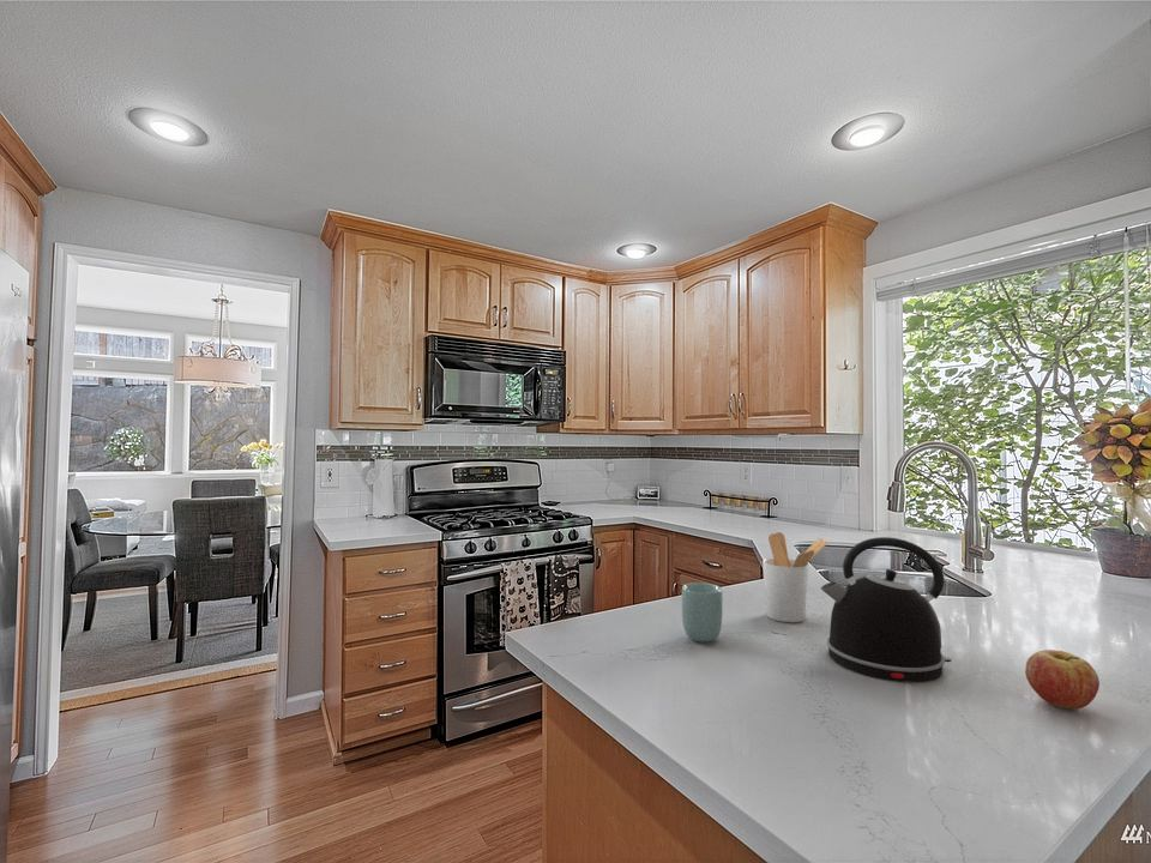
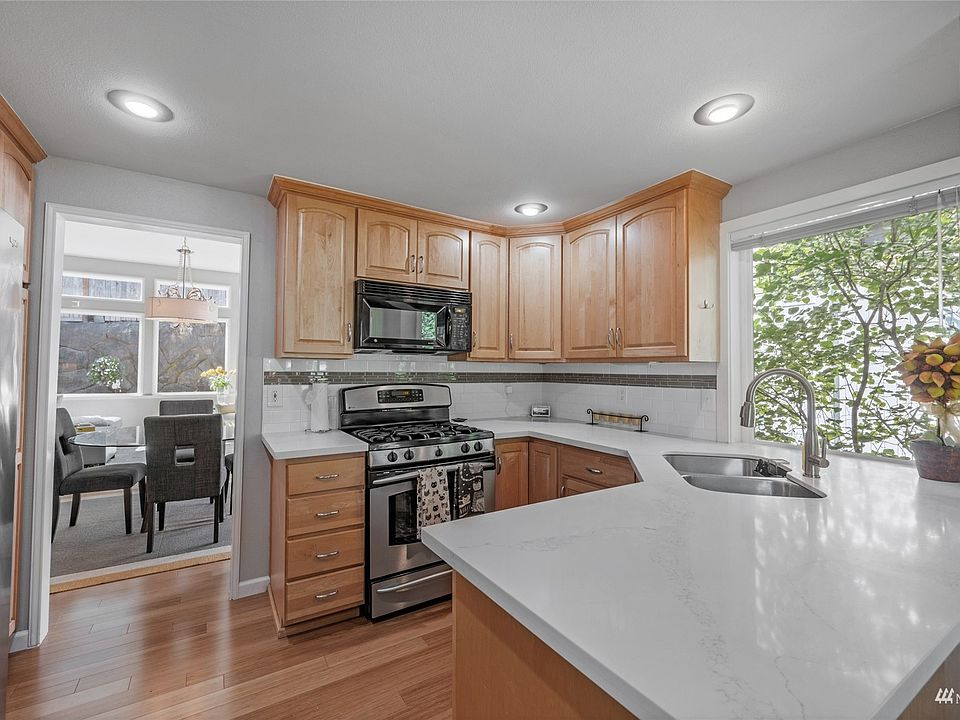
- fruit (1061, 677)
- utensil holder (796, 575)
- cup (701, 612)
- kettle (884, 598)
